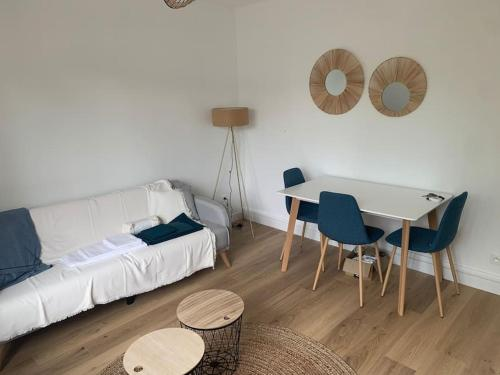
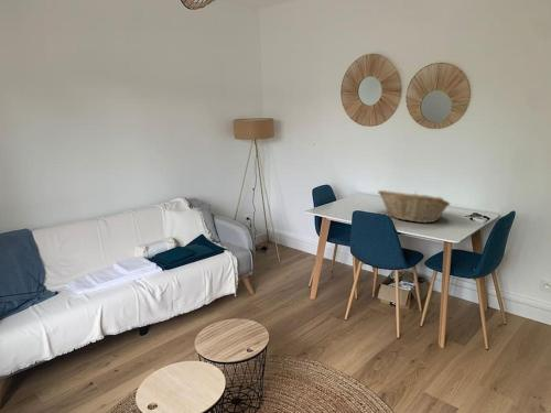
+ fruit basket (412, 203)
